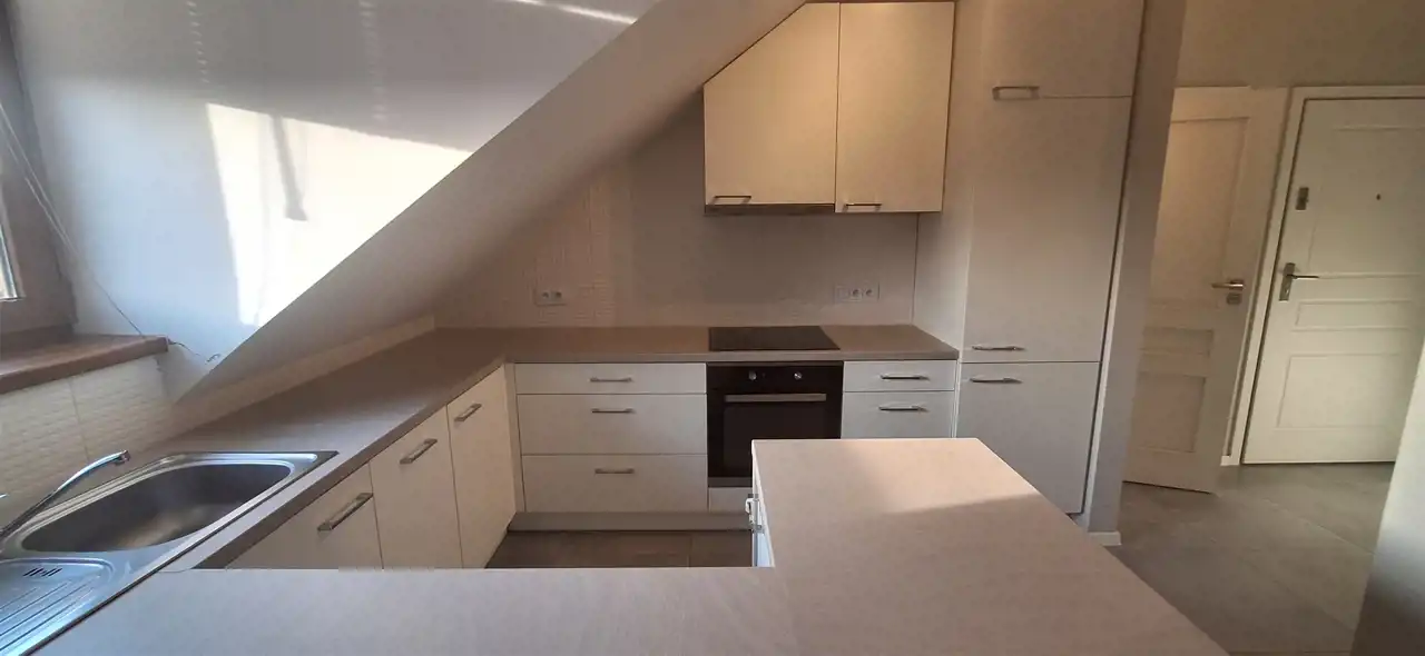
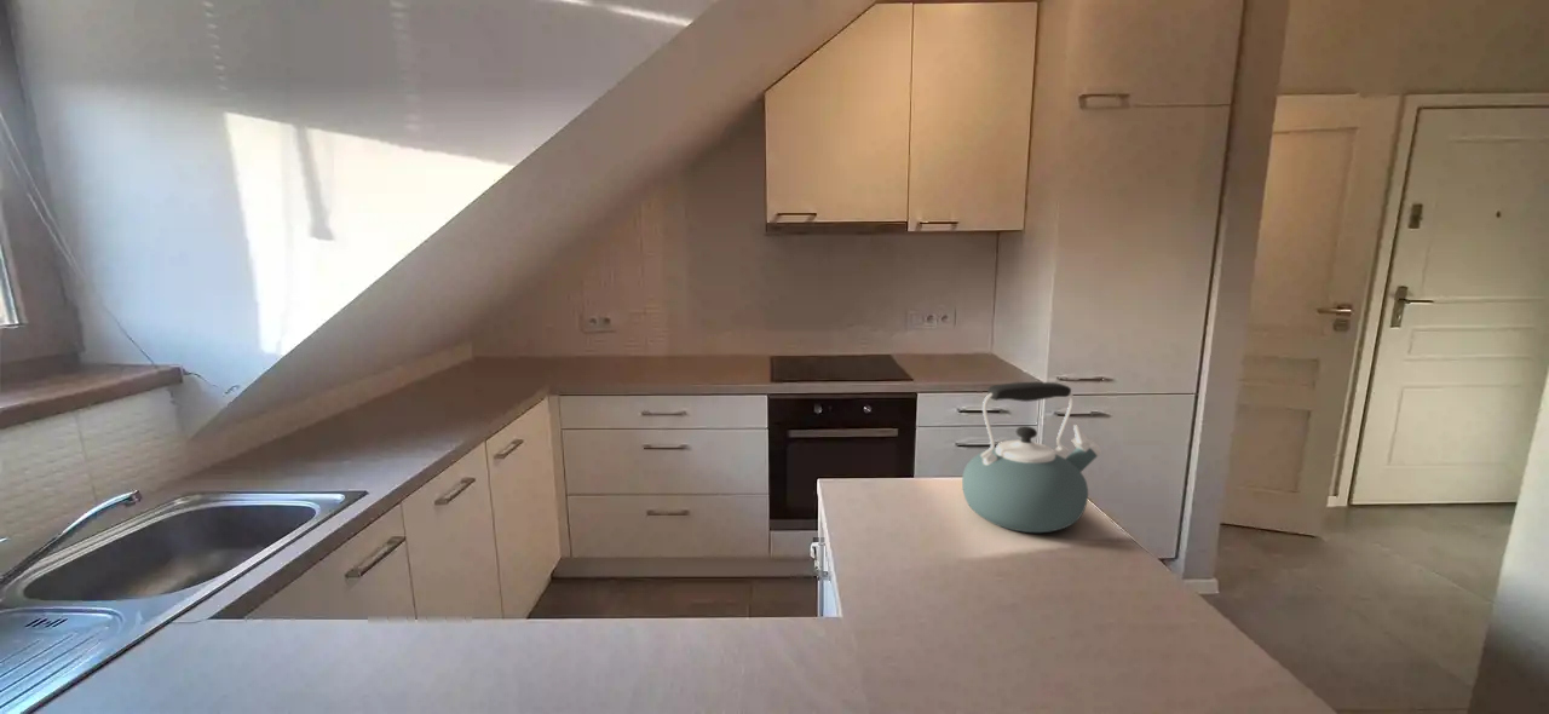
+ kettle (1036, 449)
